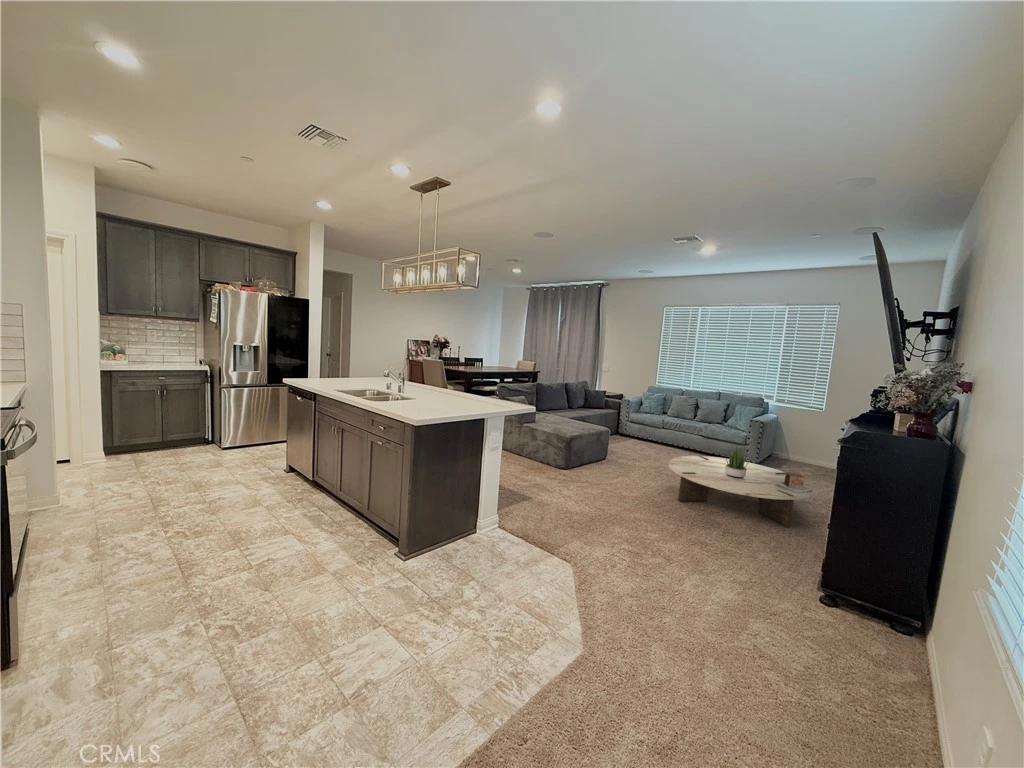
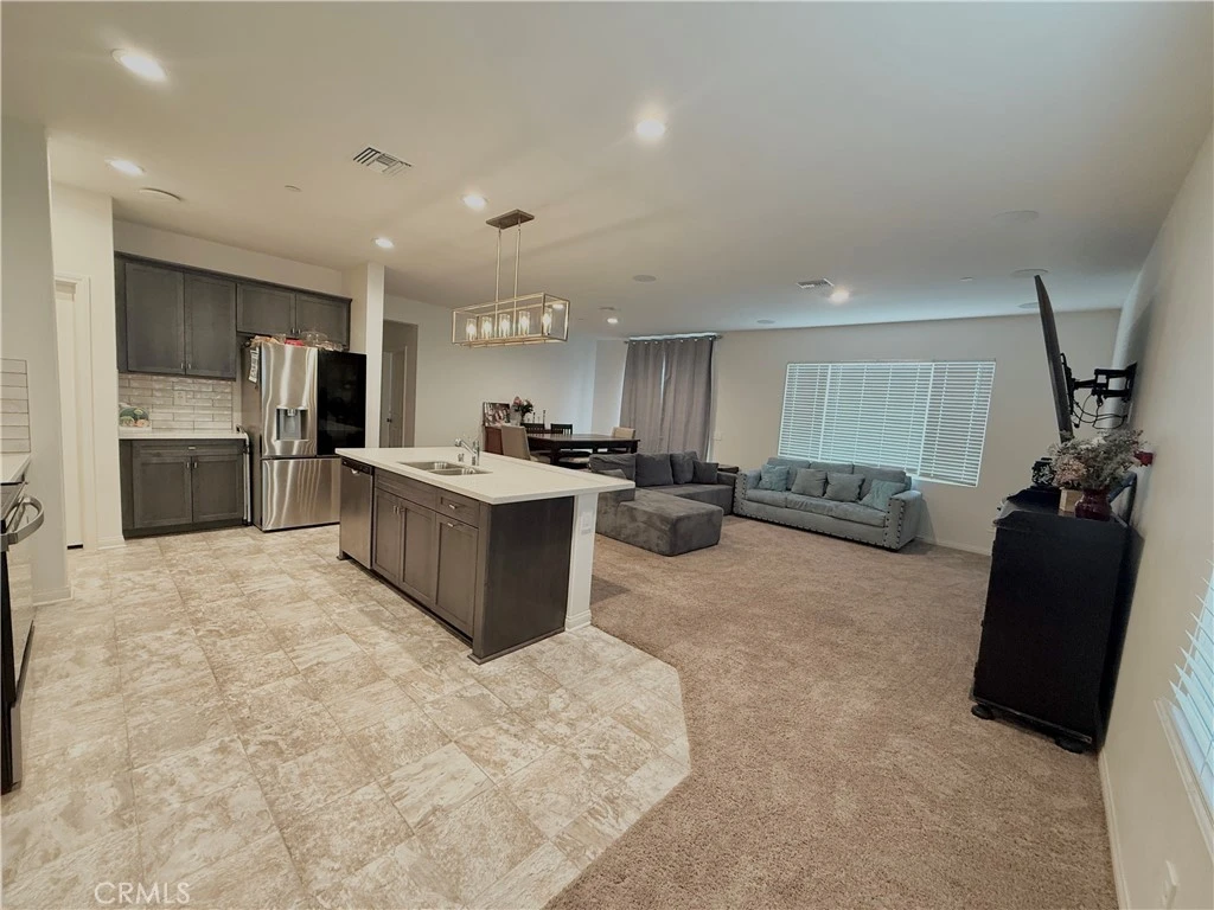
- decorative box (794, 481)
- potted plant (736, 460)
- coffee table (734, 486)
